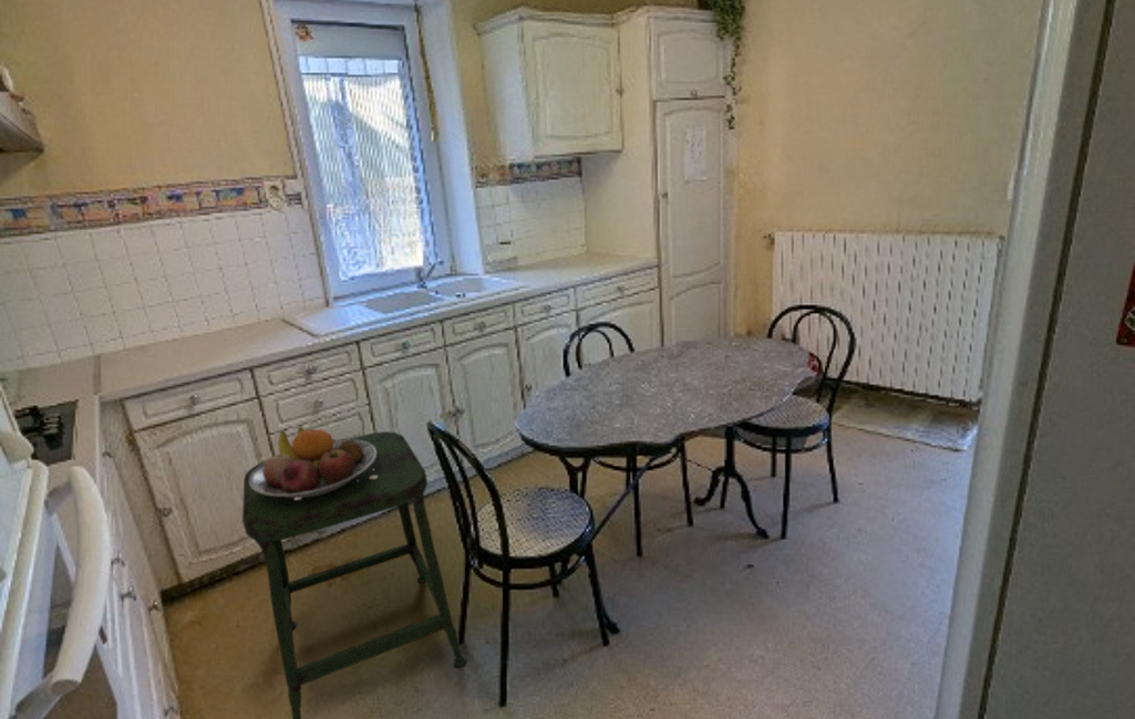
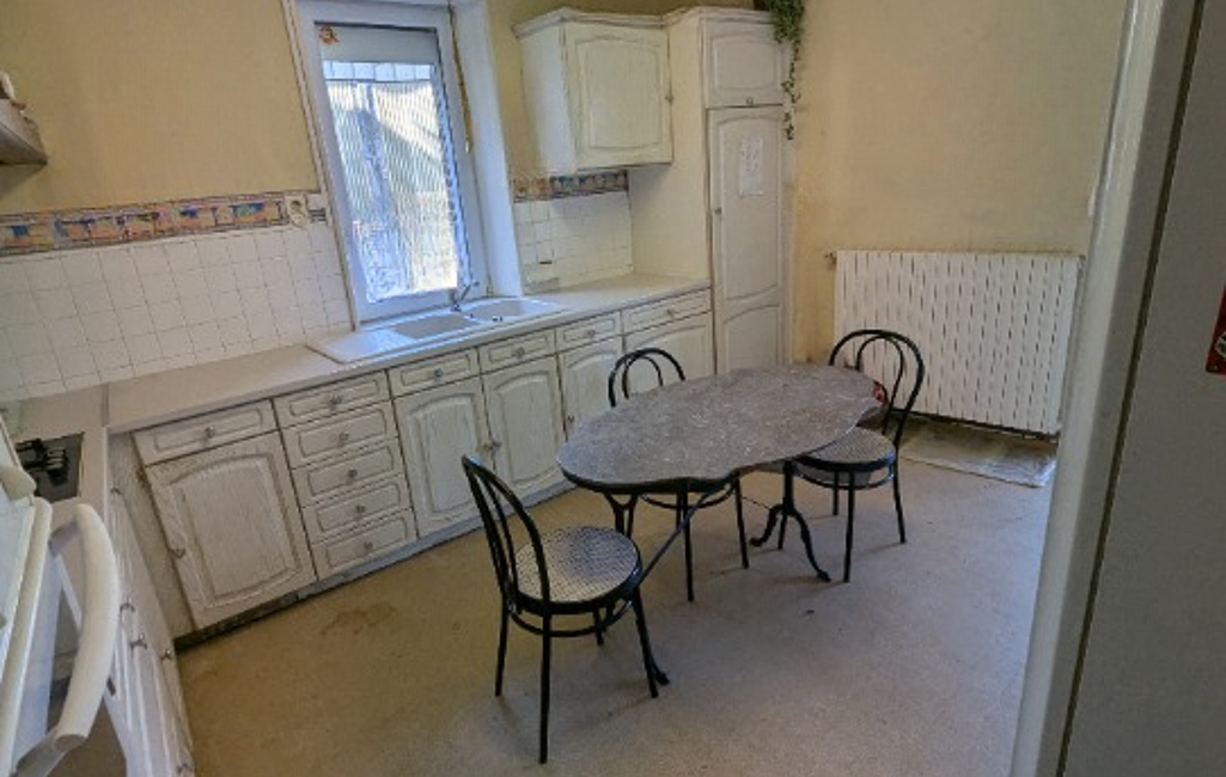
- fruit bowl (313, 459)
- stool (352, 562)
